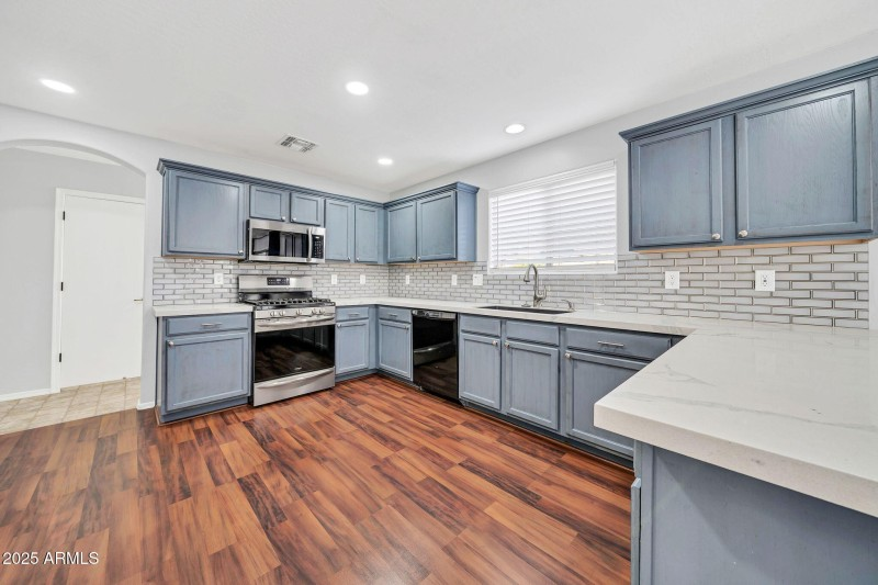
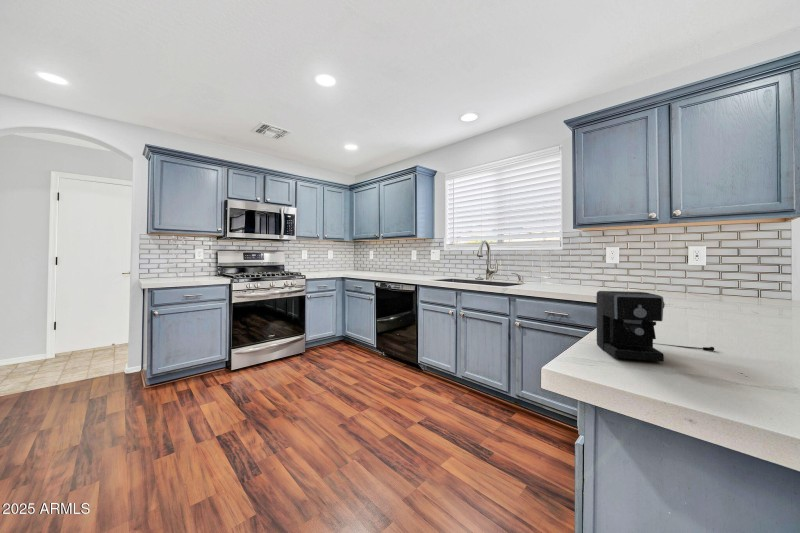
+ coffee maker (661, 320)
